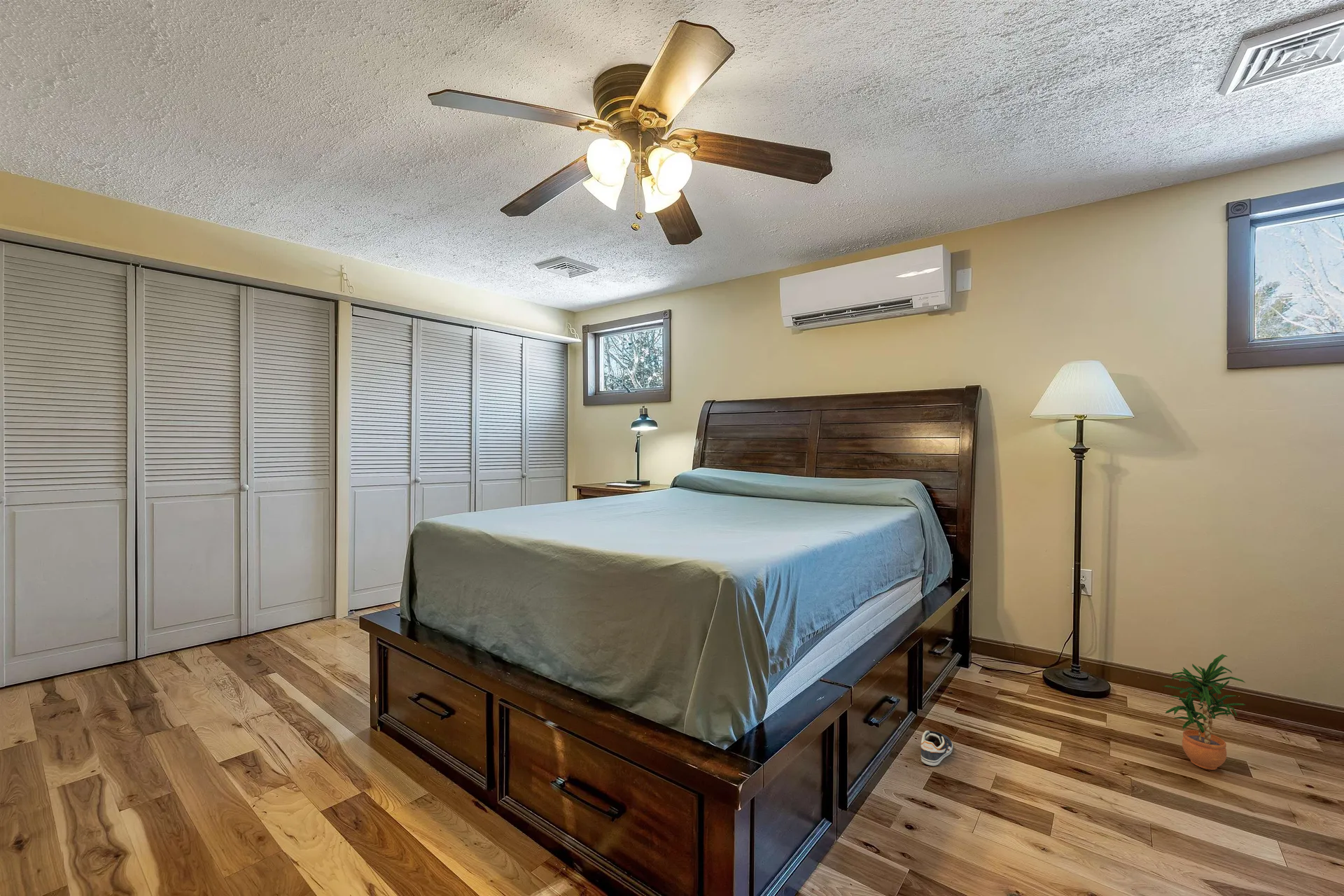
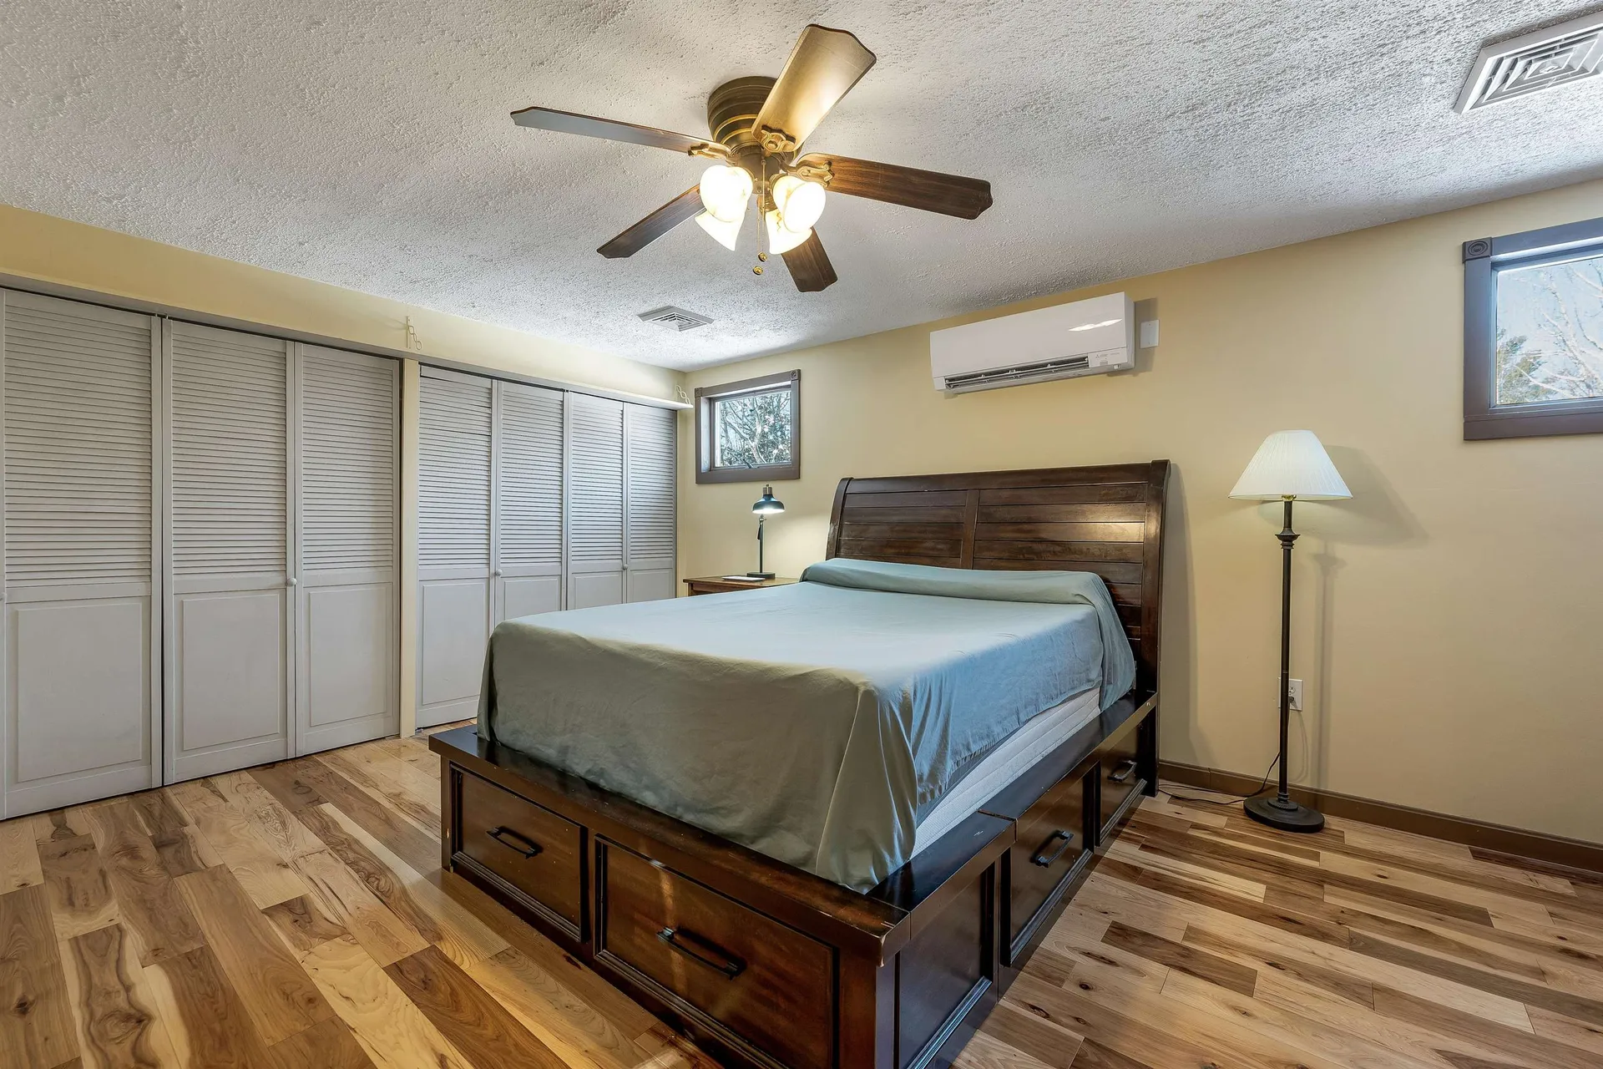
- potted plant (1203, 710)
- sneaker (937, 742)
